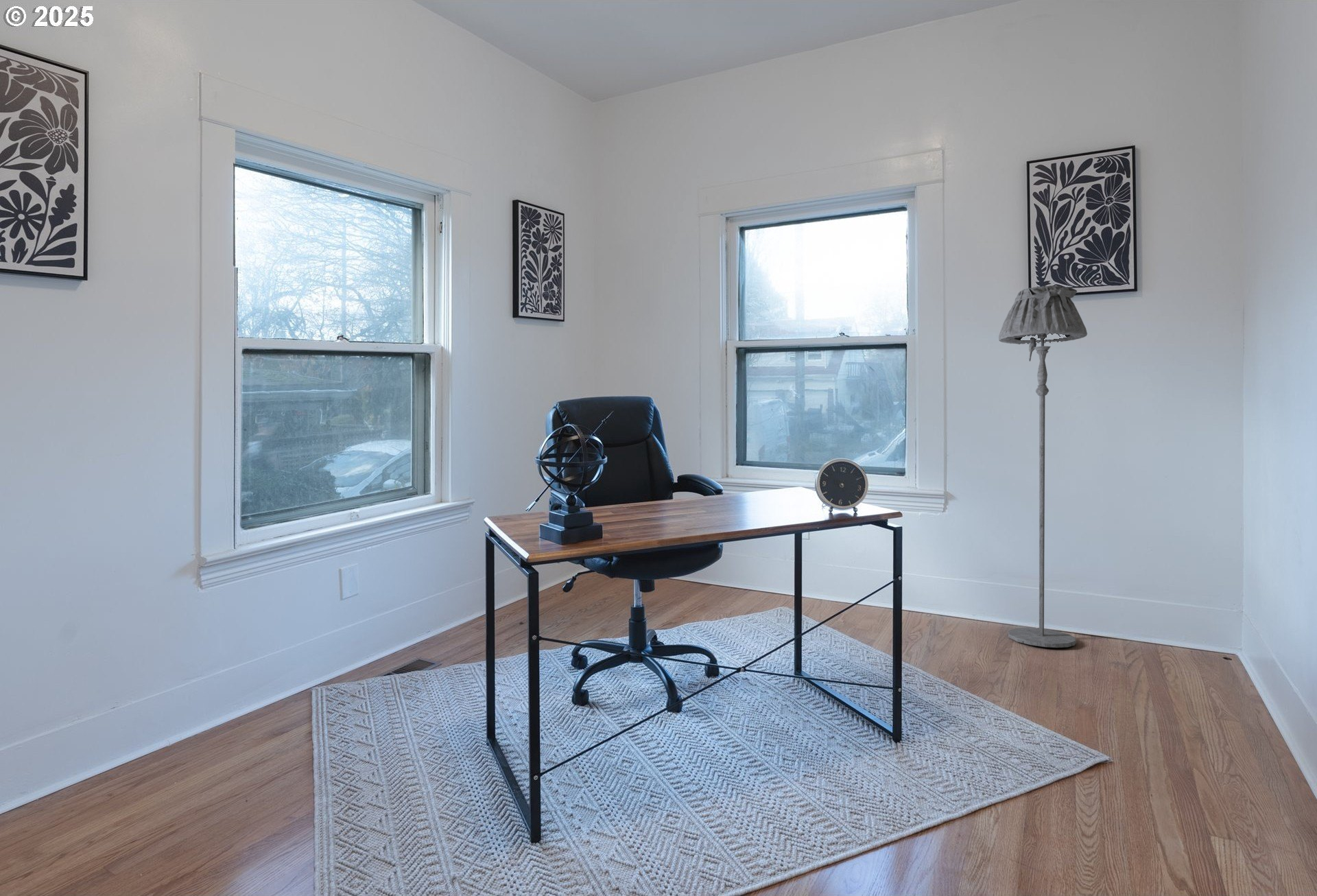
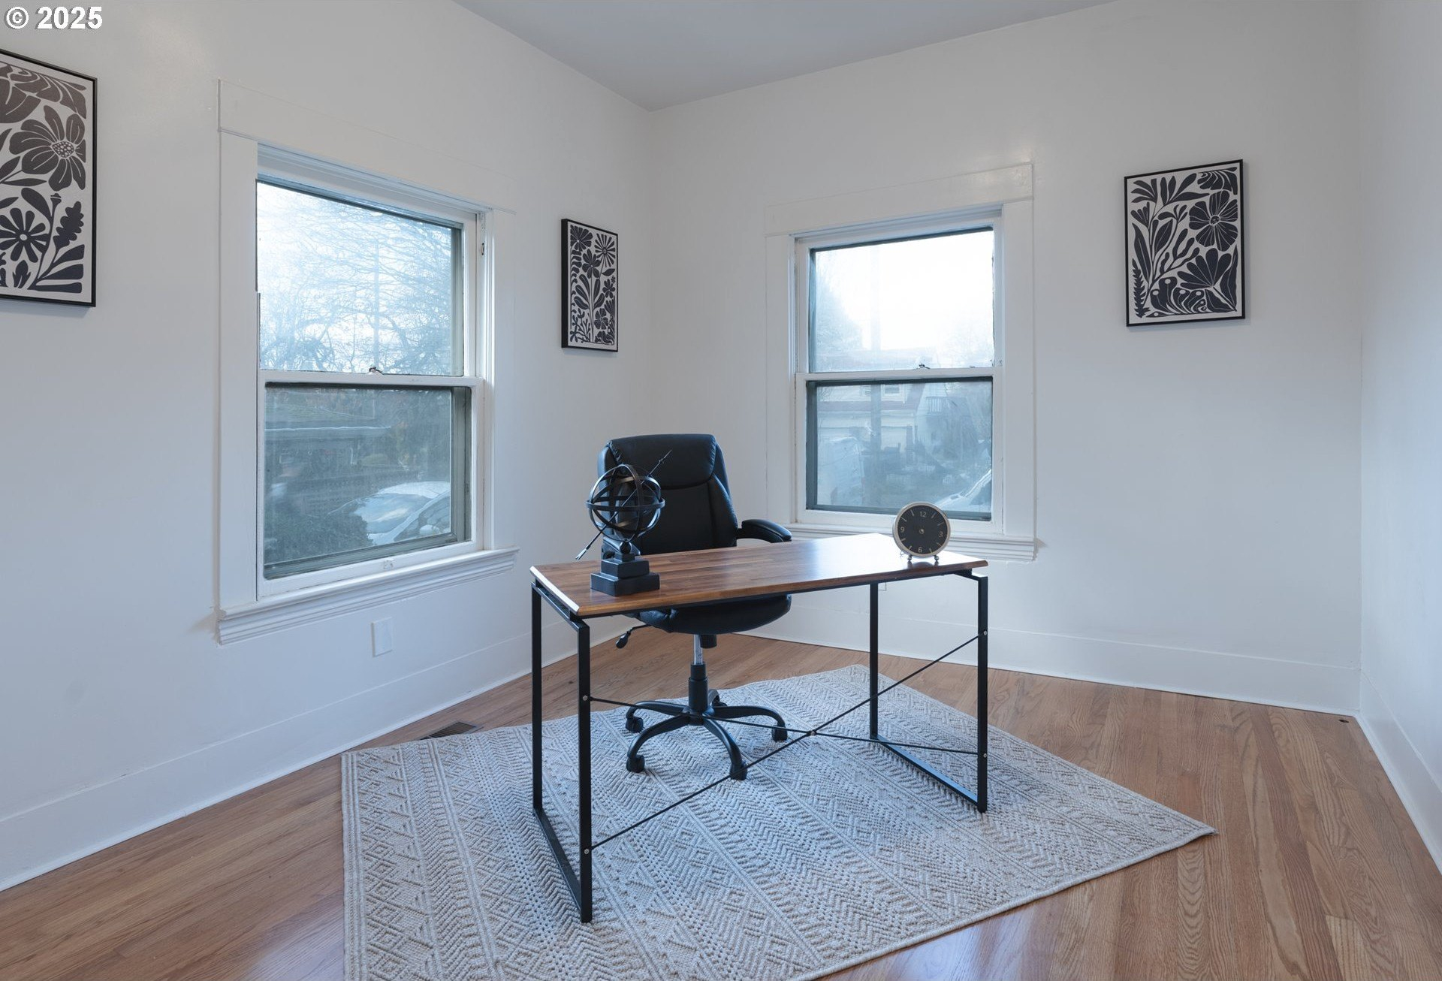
- floor lamp (1041, 464)
